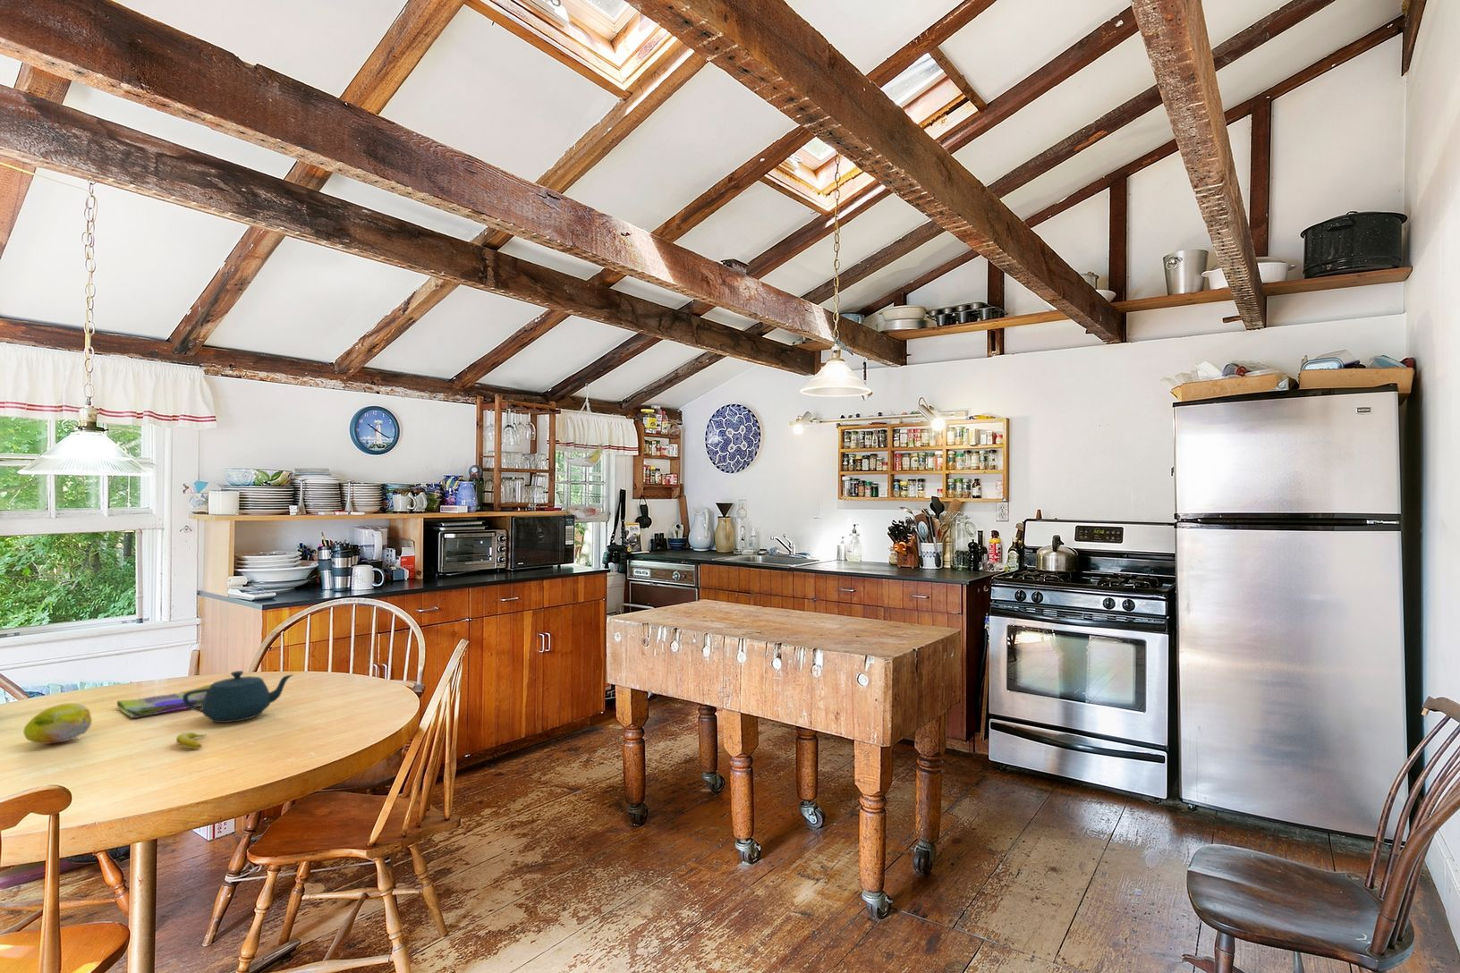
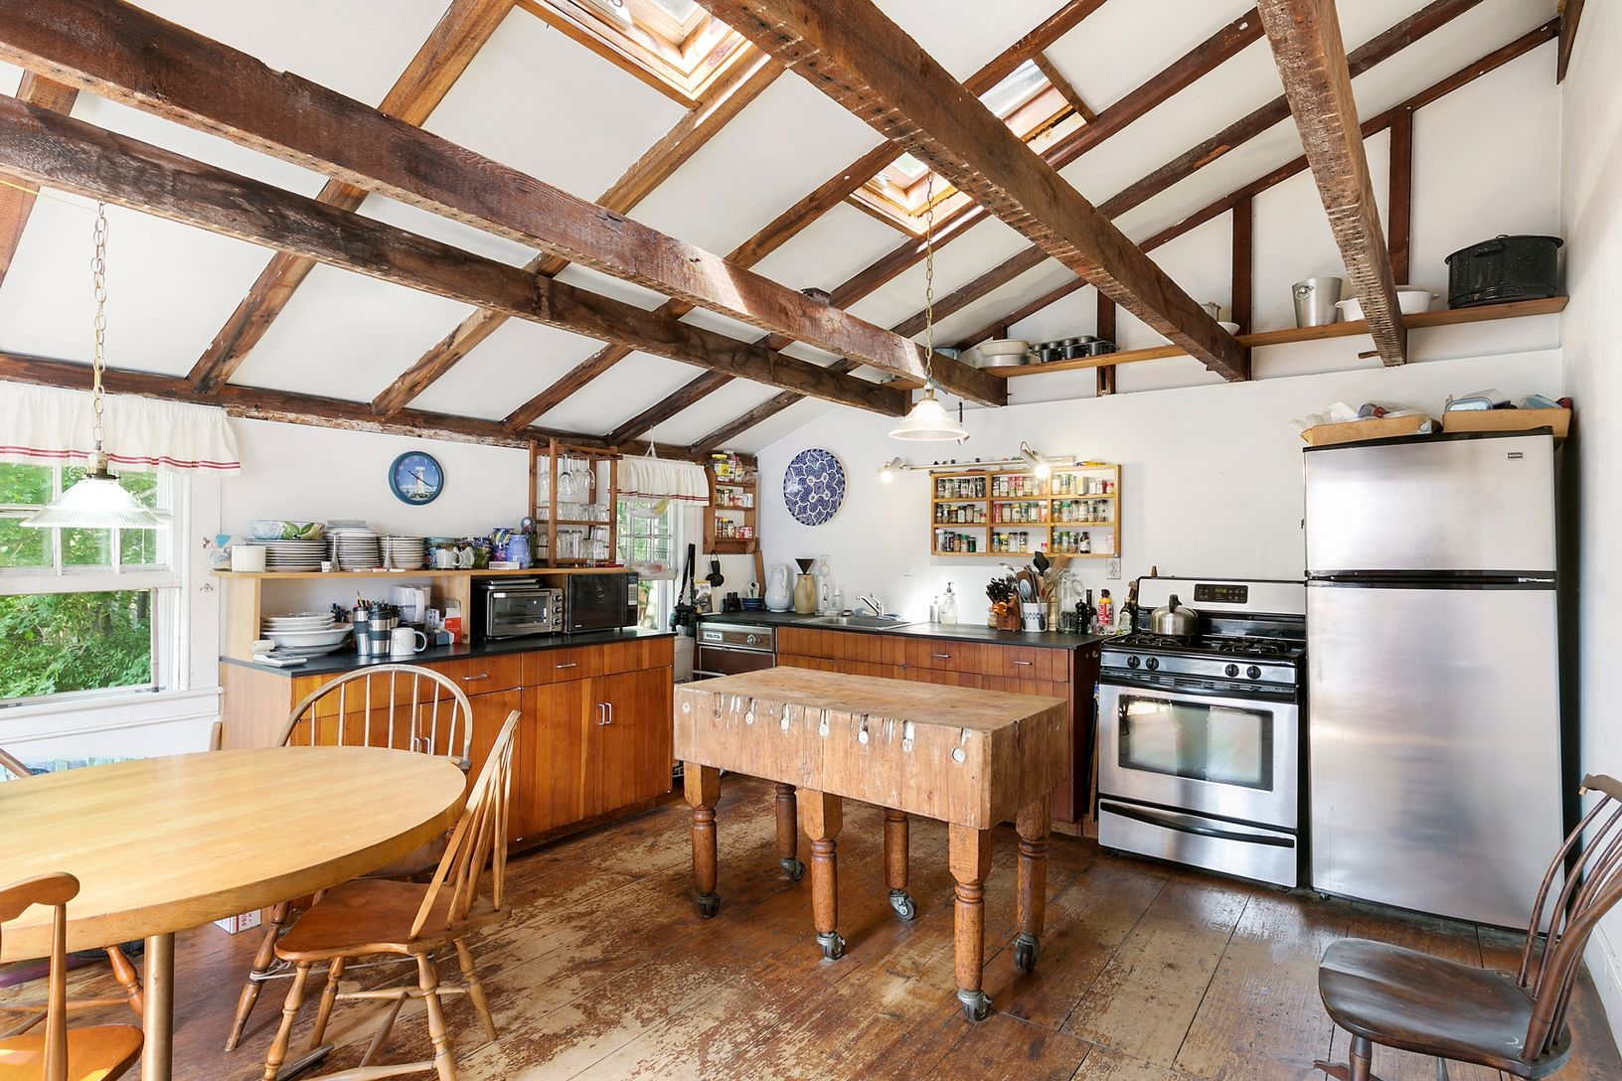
- dish towel (177, 698)
- fruit (58, 723)
- banana (190, 737)
- teapot (240, 694)
